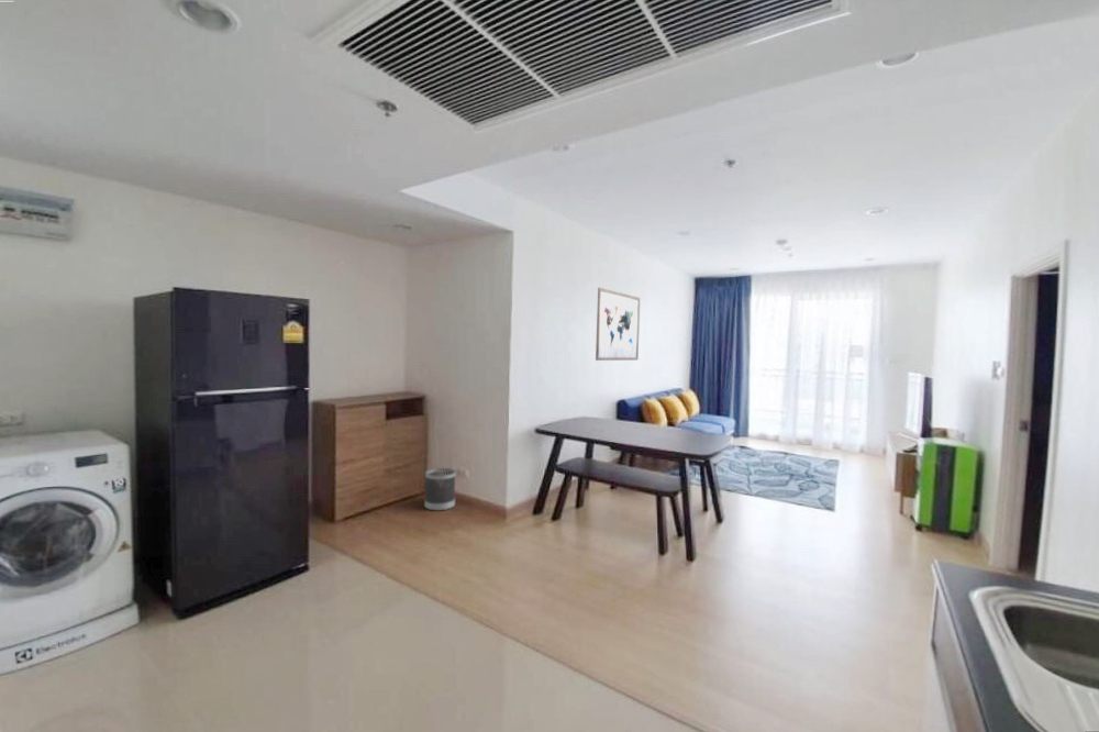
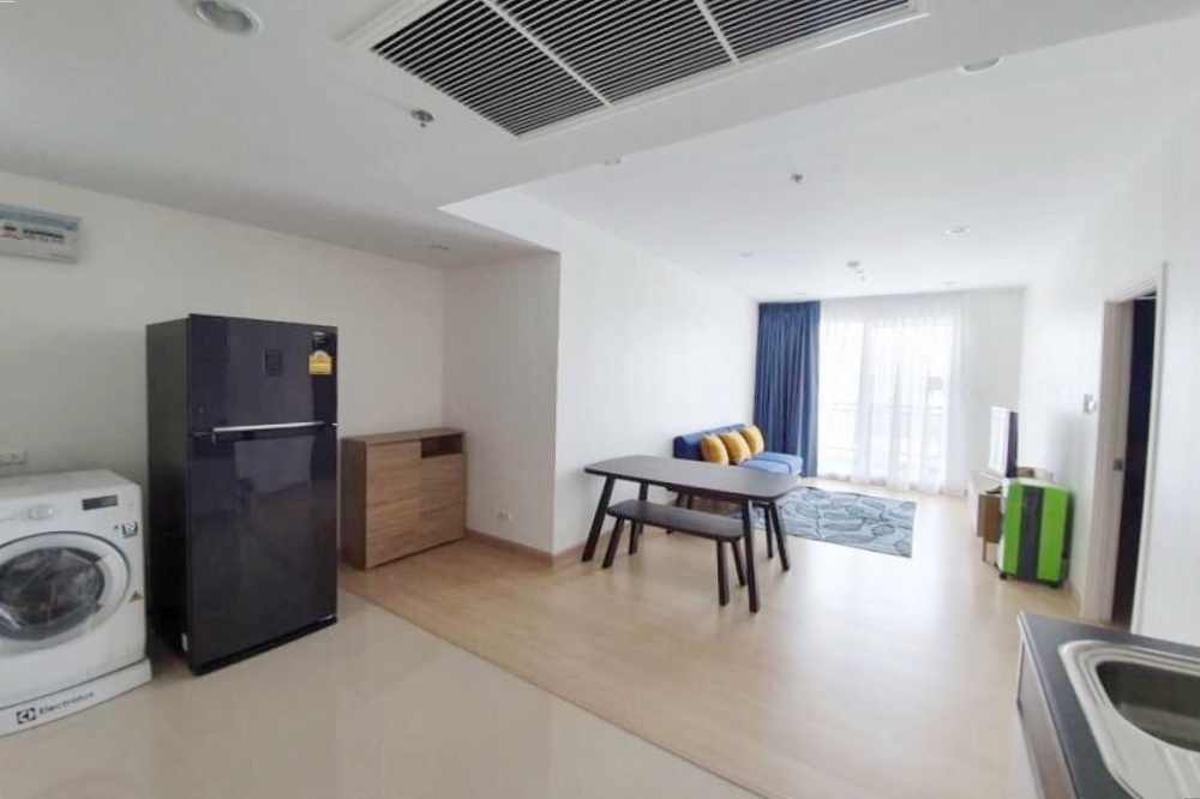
- wall art (619, 326)
- wastebasket (440, 488)
